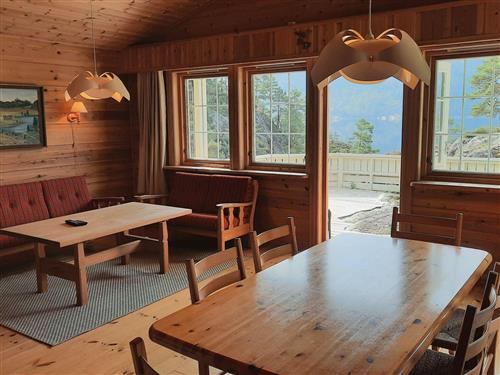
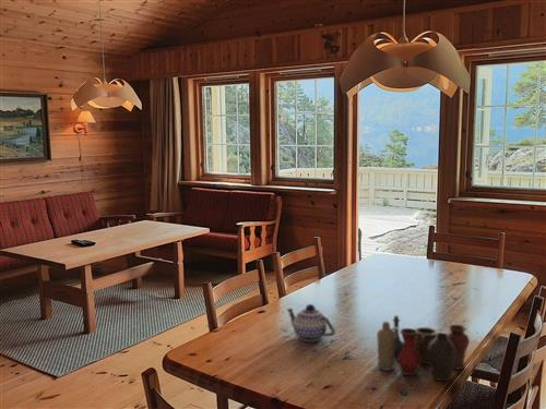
+ vase (420, 344)
+ teapot (309, 321)
